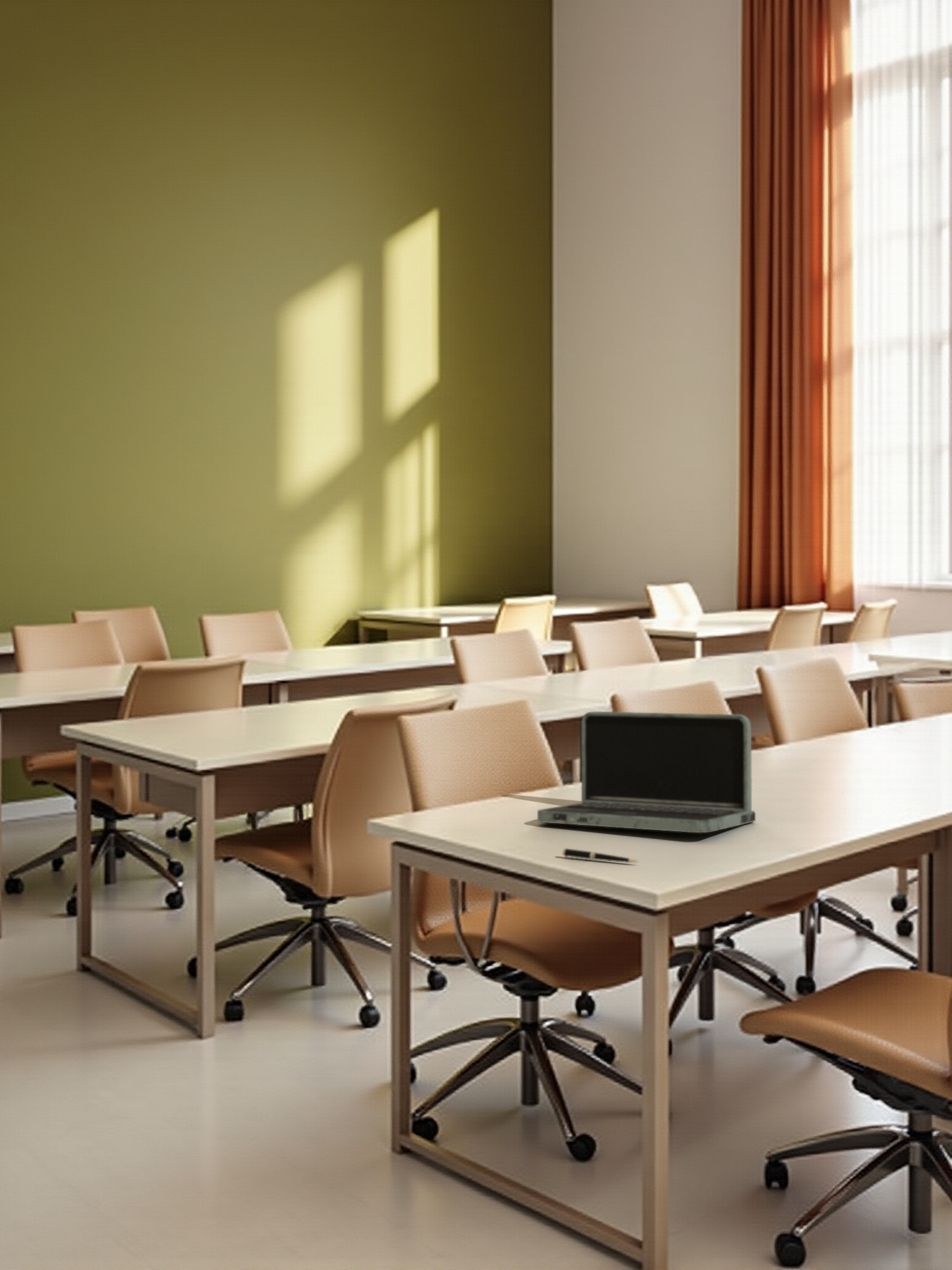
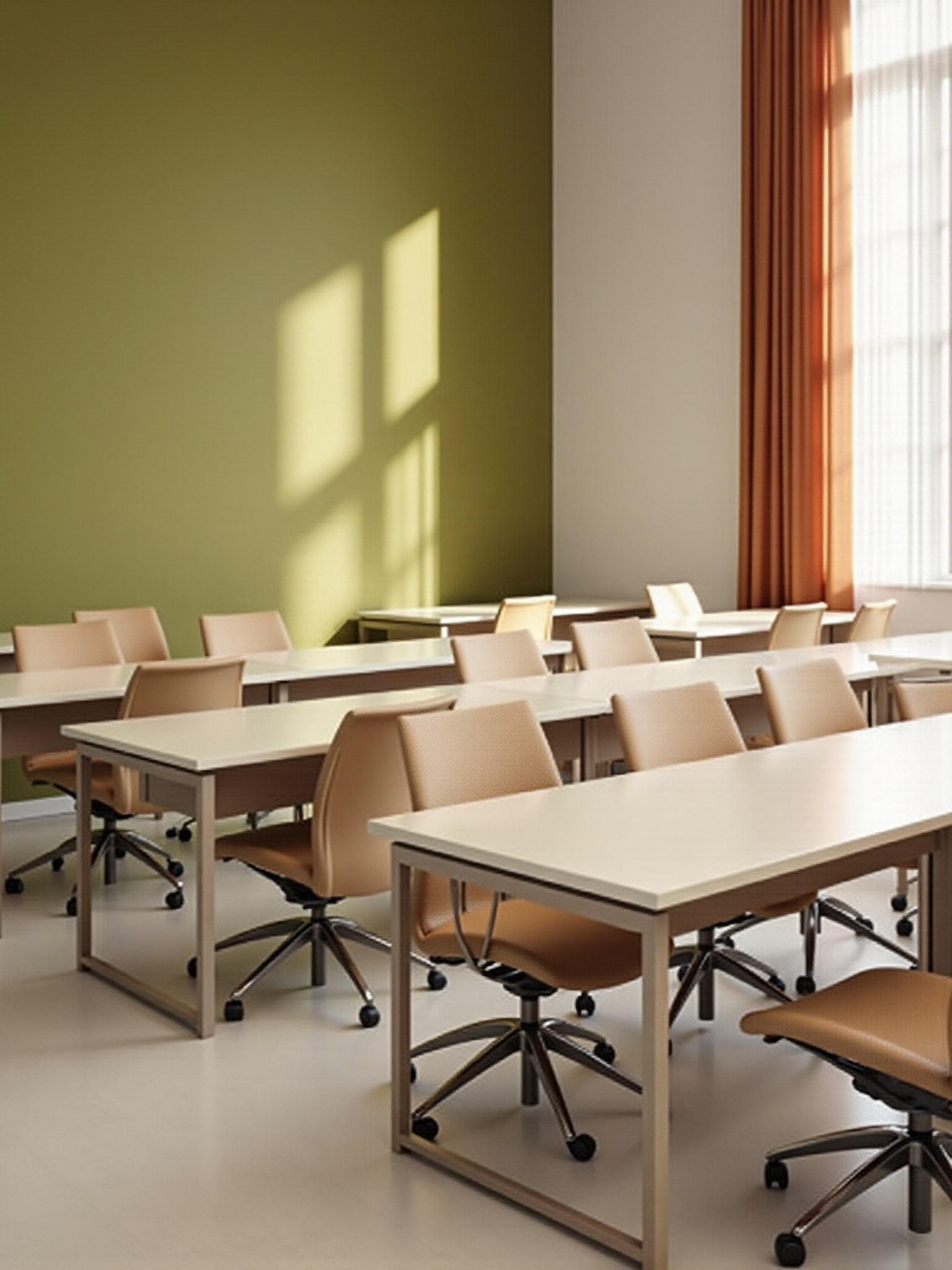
- laptop (641, 767)
- pen (601, 856)
